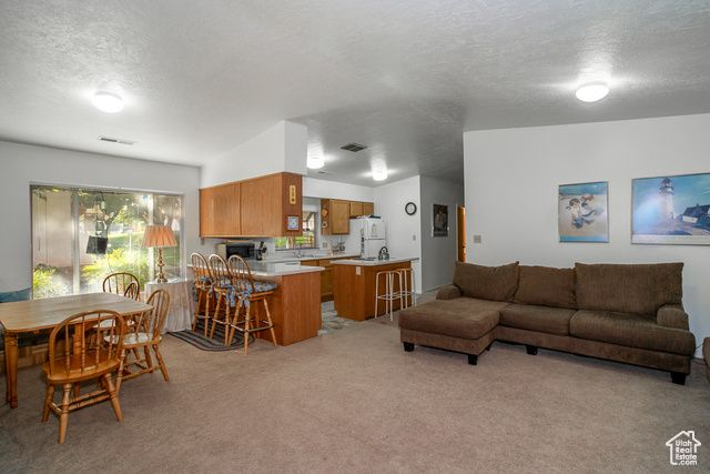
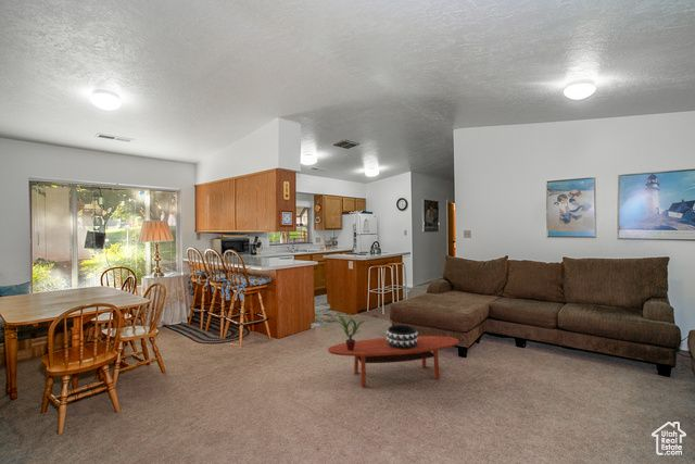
+ decorative bowl (402, 336)
+ potted plant (349, 331)
+ coffee table (395, 360)
